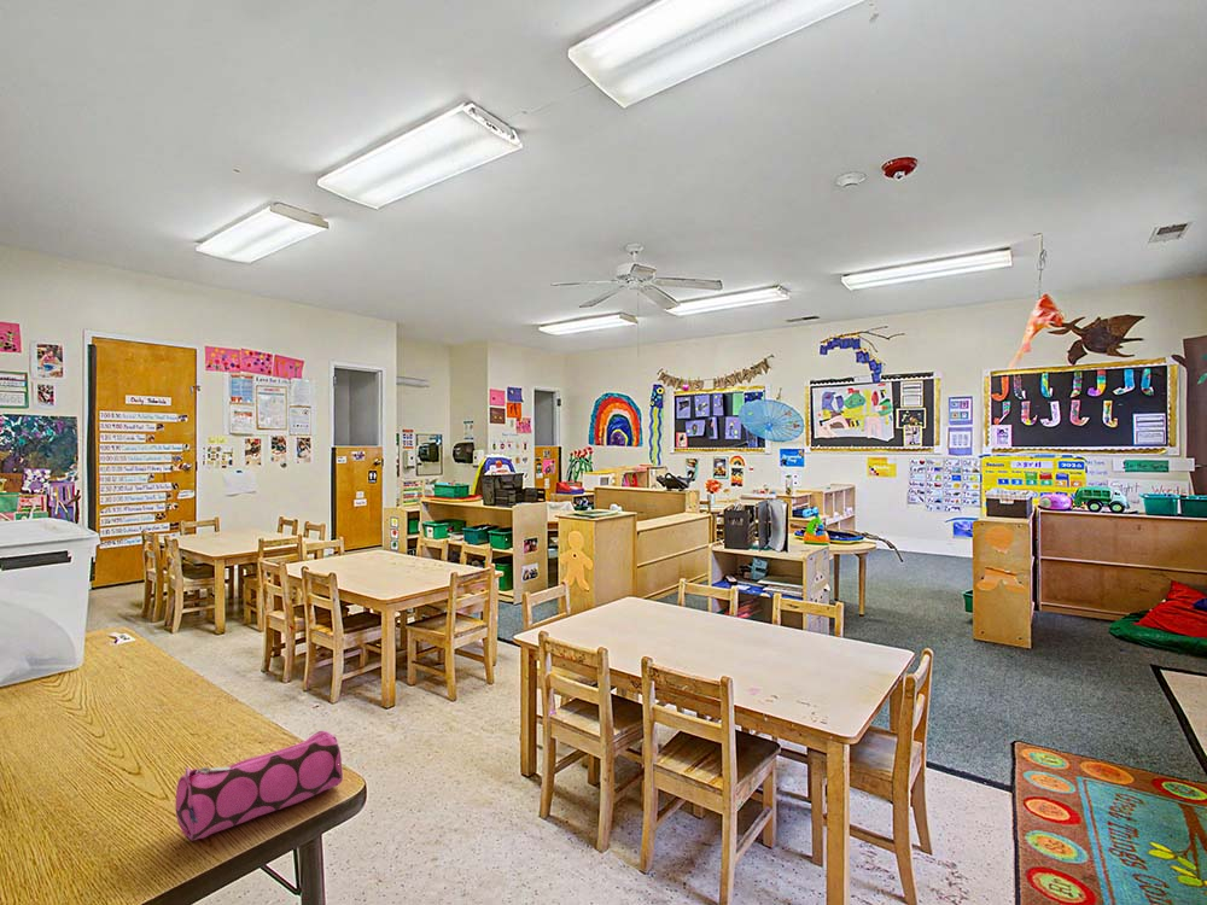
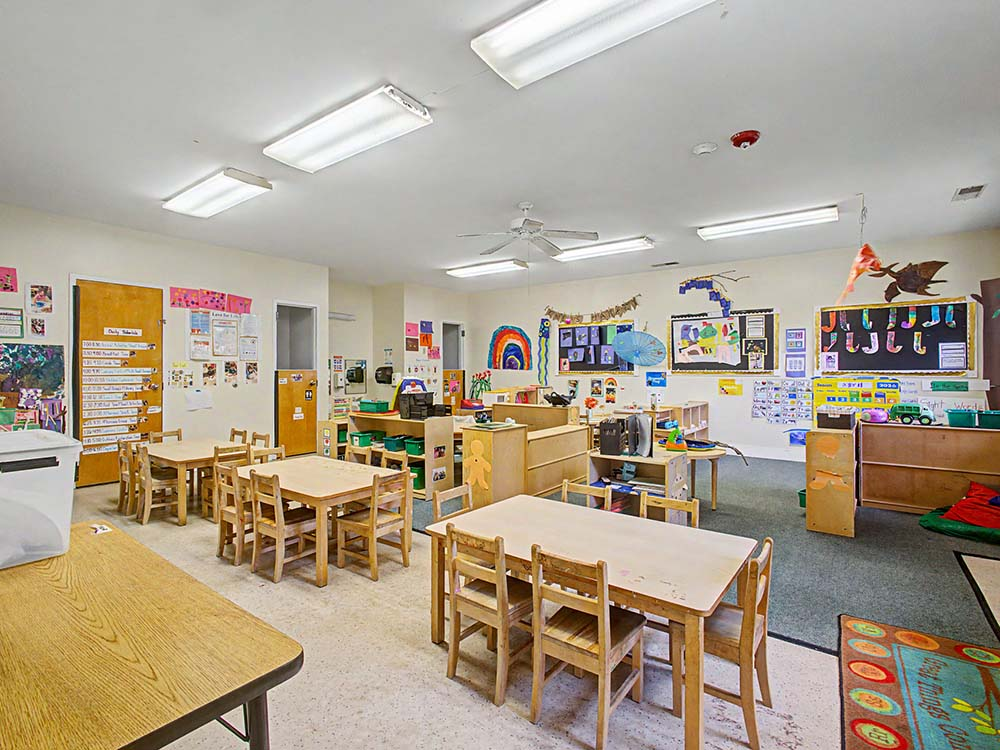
- pencil case (264, 777)
